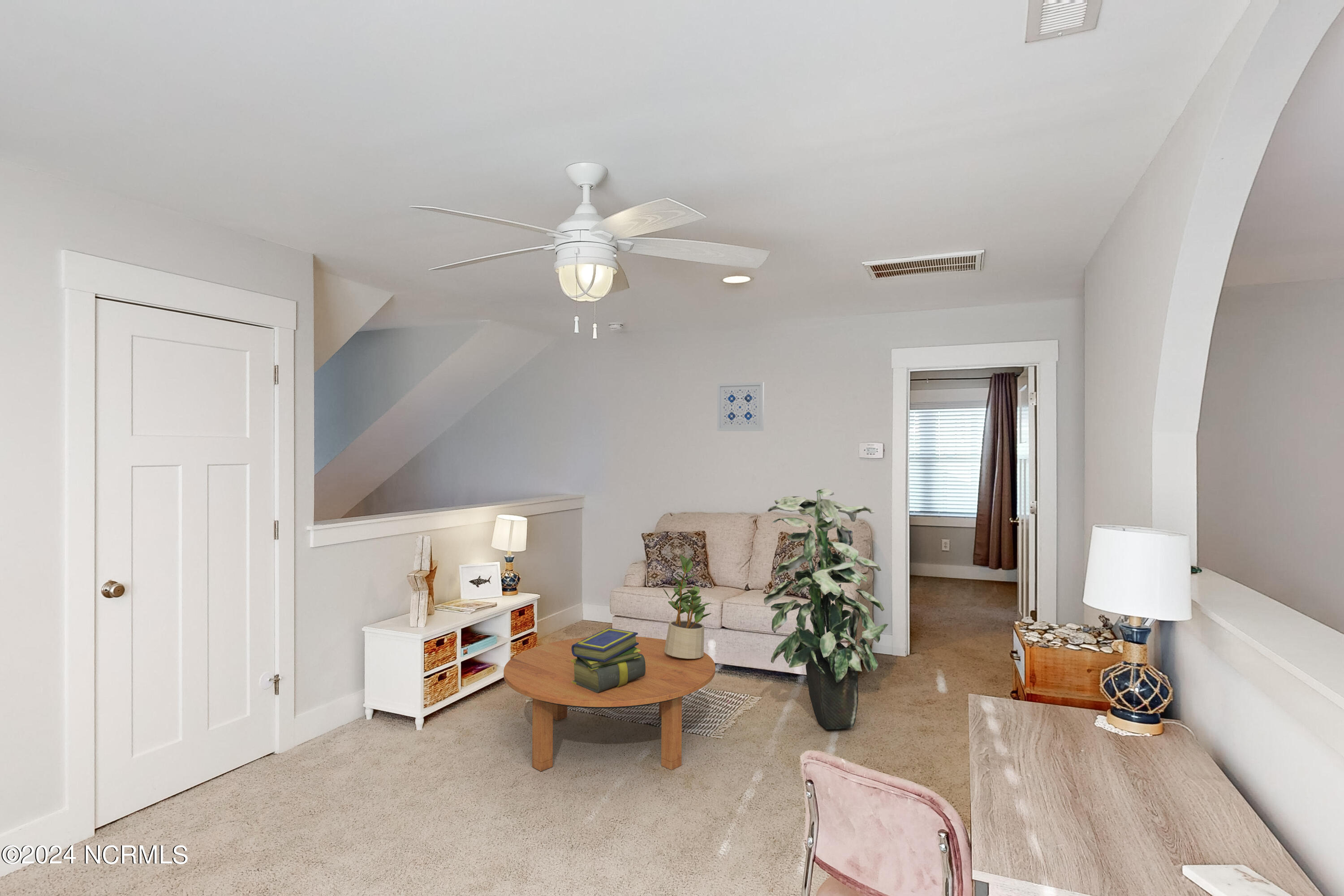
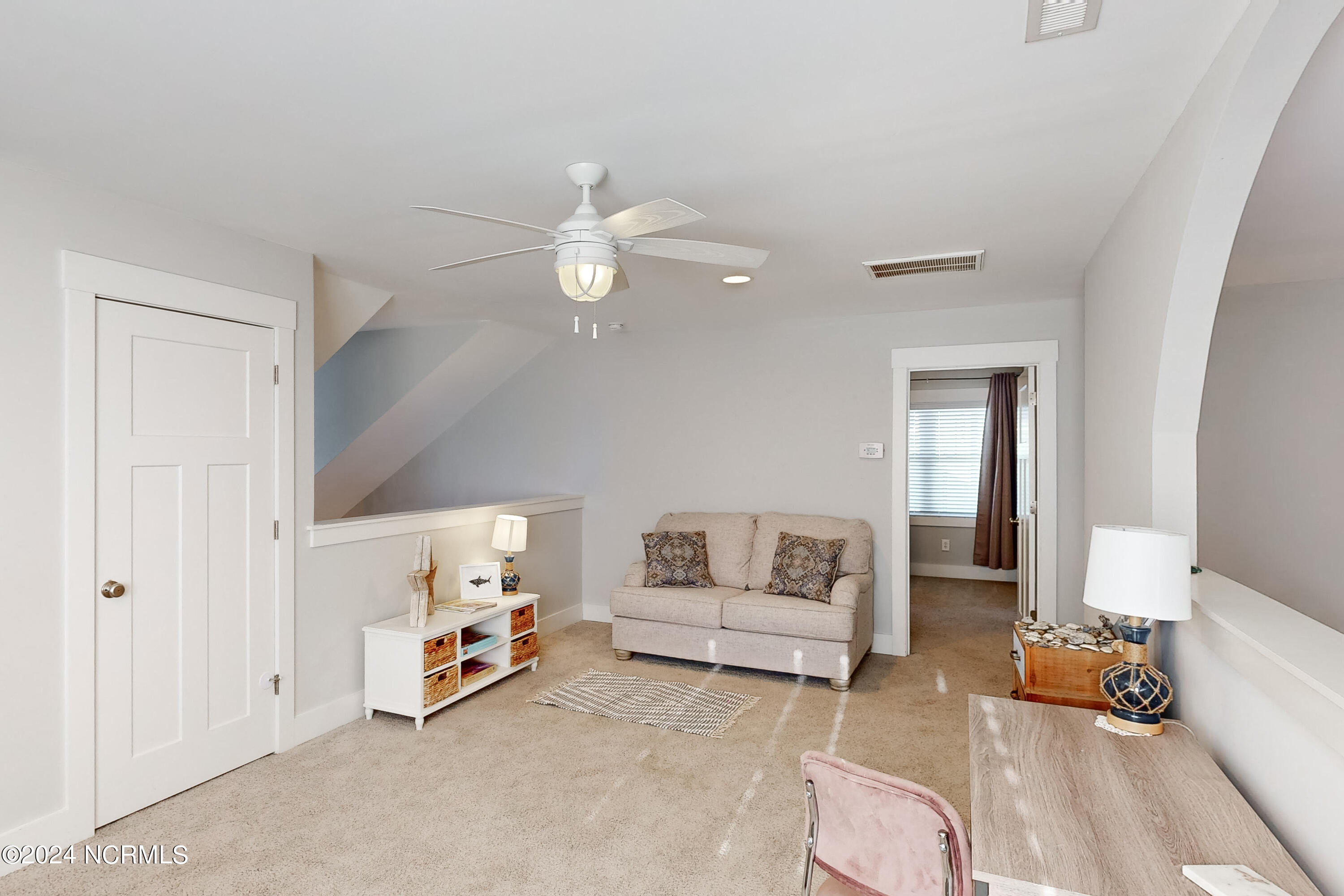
- stack of books (607, 658)
- wall art (740, 407)
- coffee table (611, 702)
- potted plant (686, 607)
- indoor plant (823, 605)
